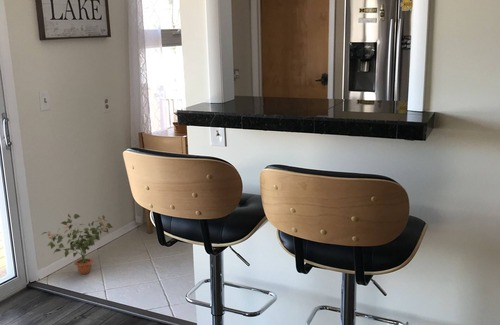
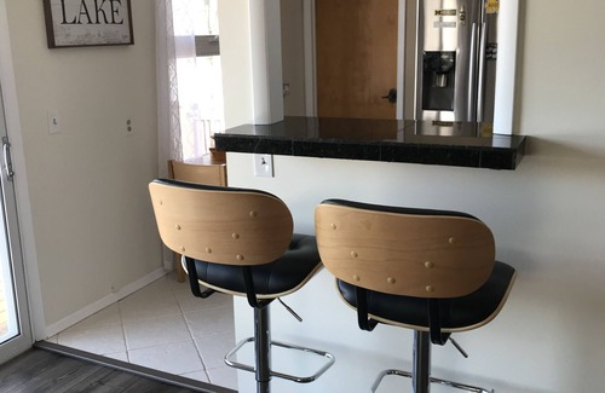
- potted plant (81, 244)
